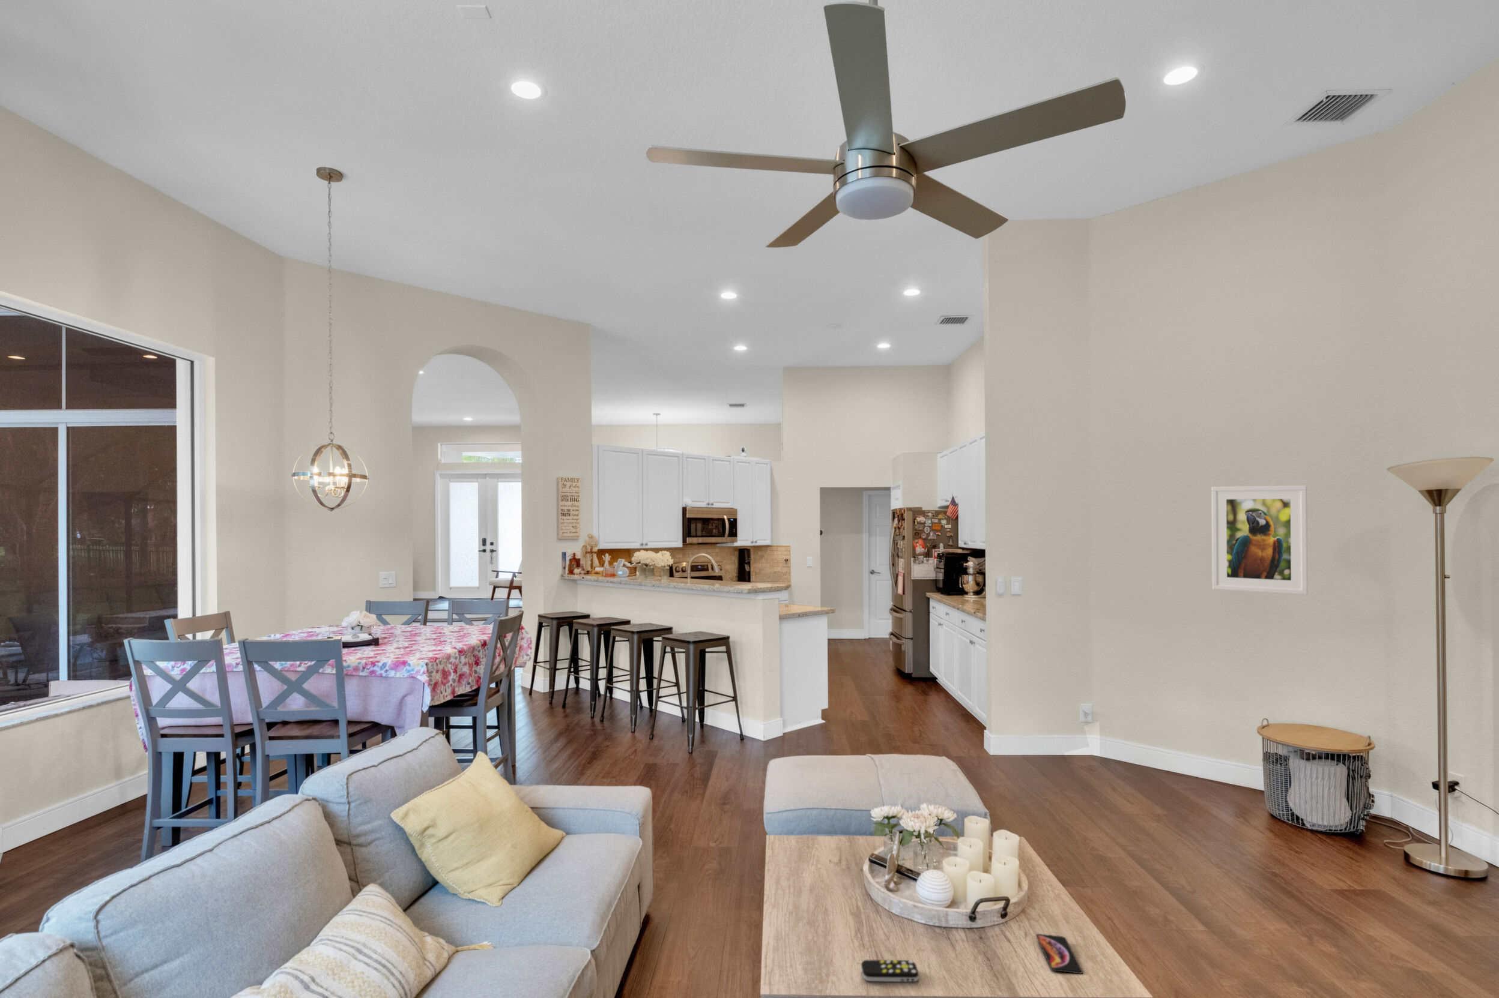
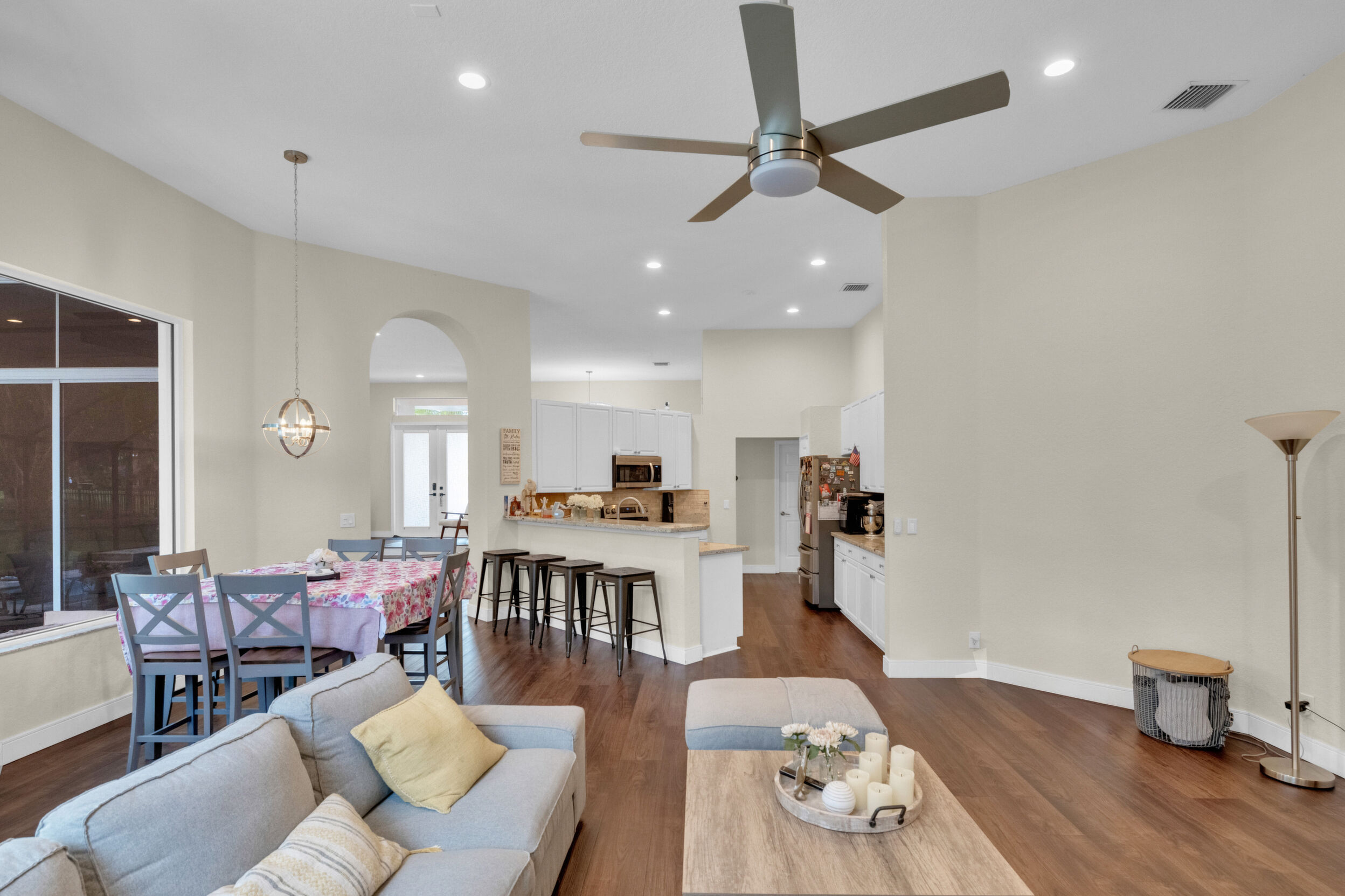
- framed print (1257, 539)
- smartphone (1058, 952)
- remote control (889, 970)
